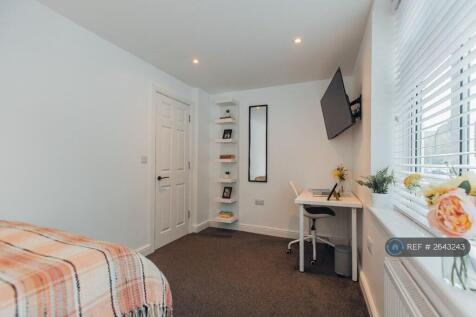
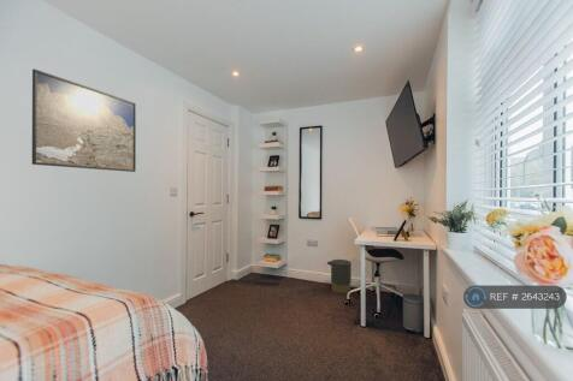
+ trash can (338, 274)
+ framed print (91, 129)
